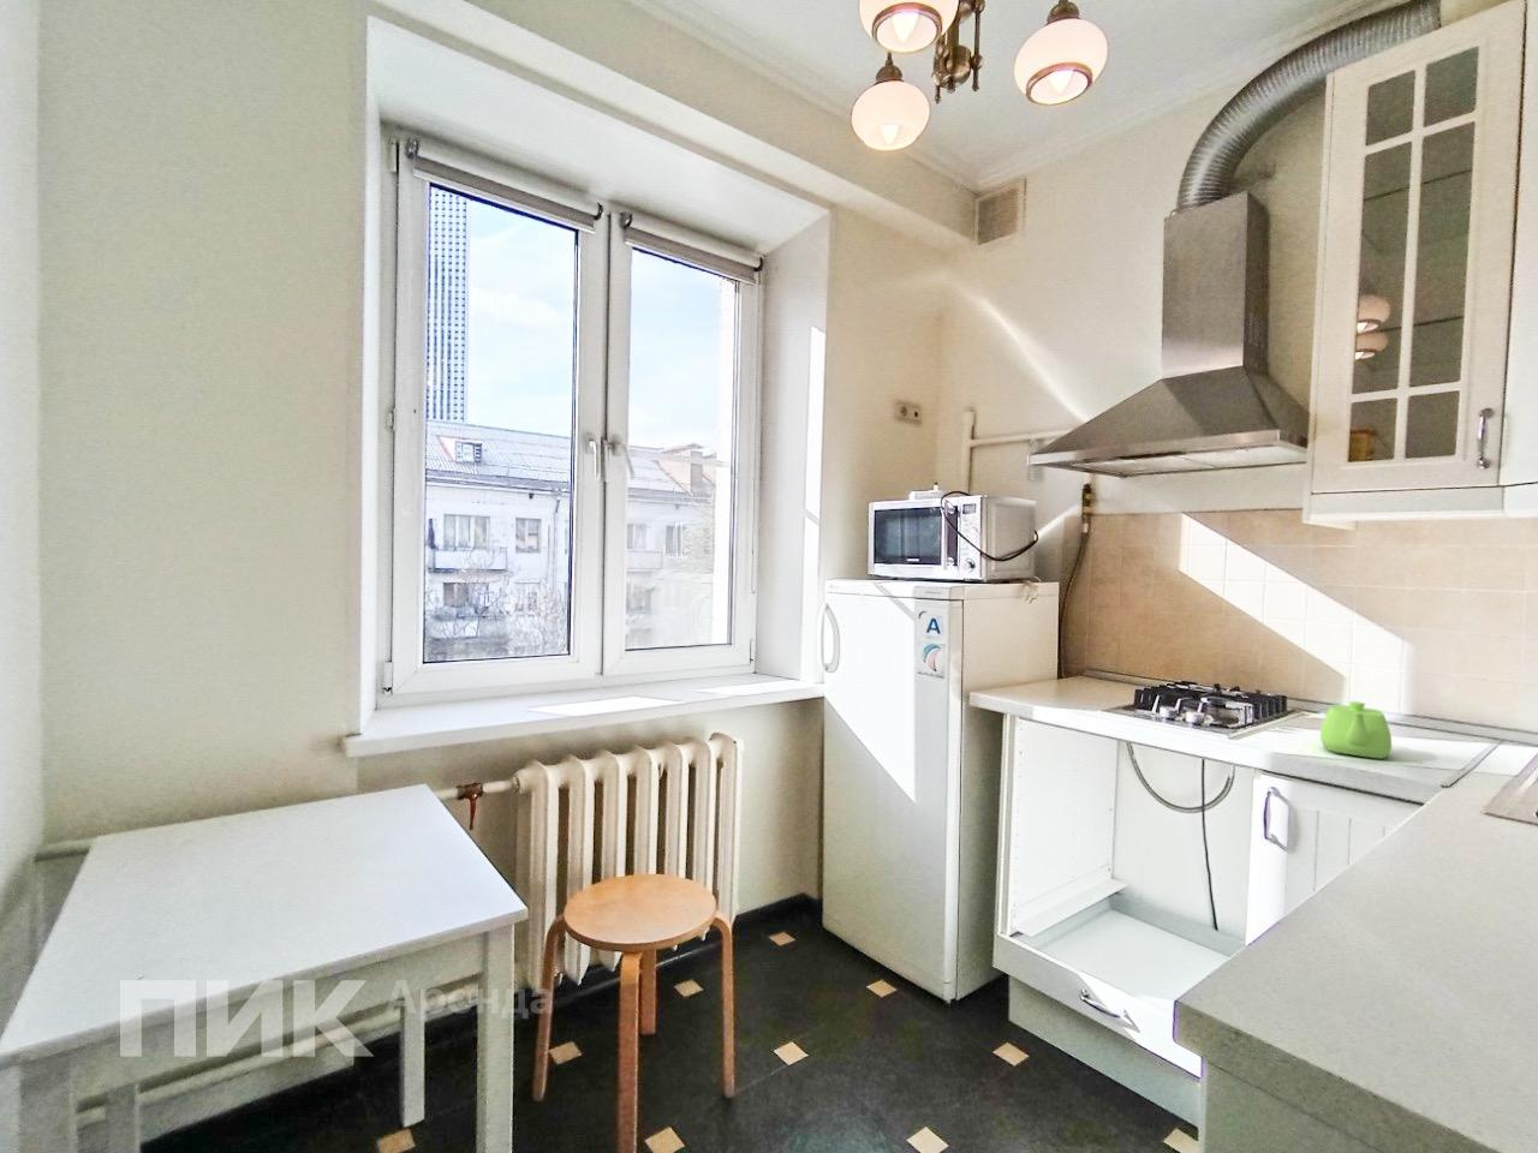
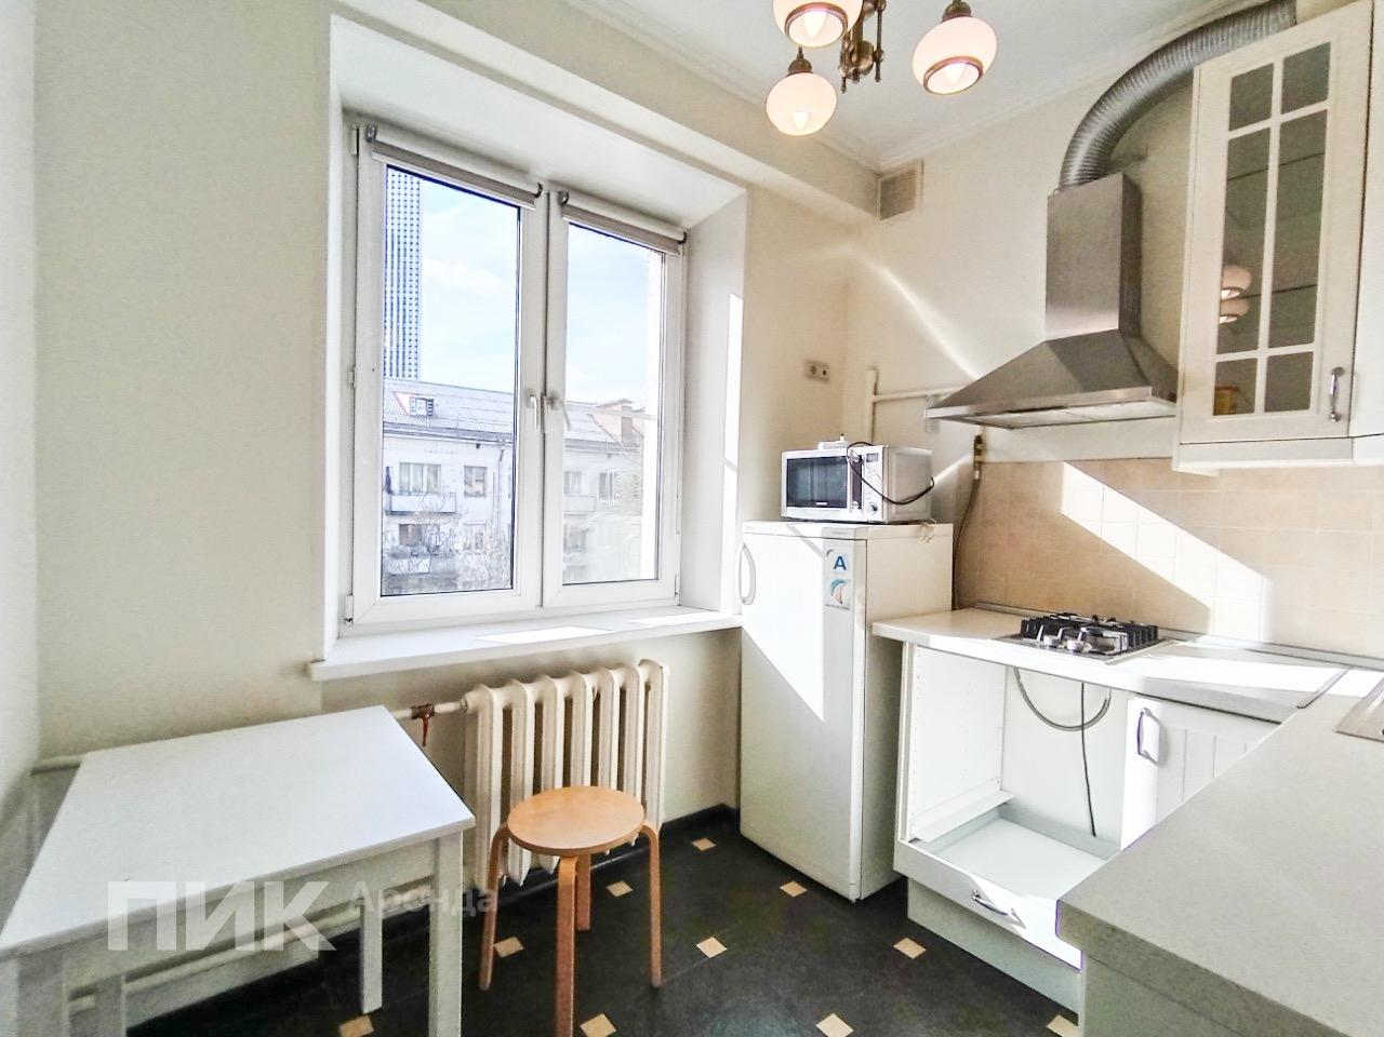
- teapot (1355, 728)
